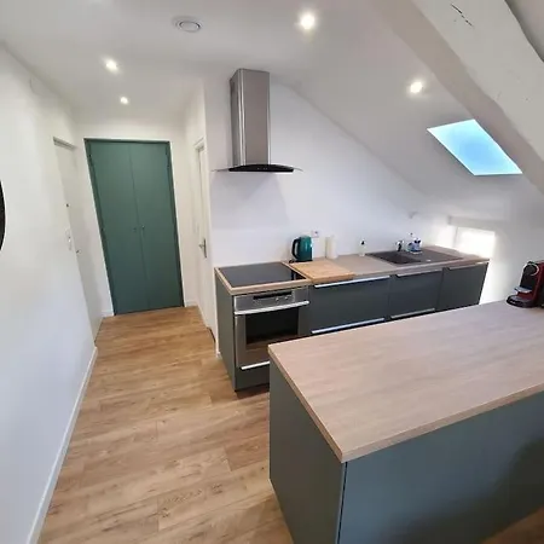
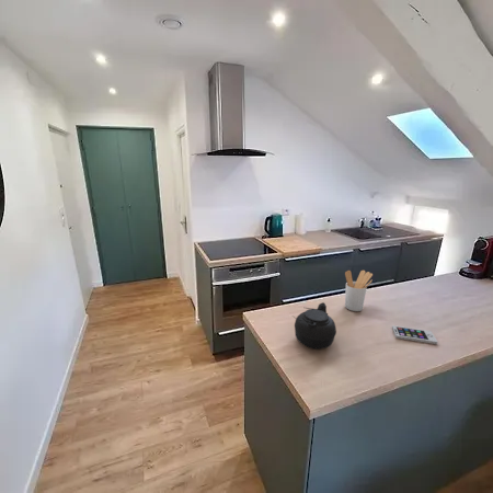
+ utensil holder (358, 289)
+ smartphone (413, 334)
+ teapot (316, 325)
